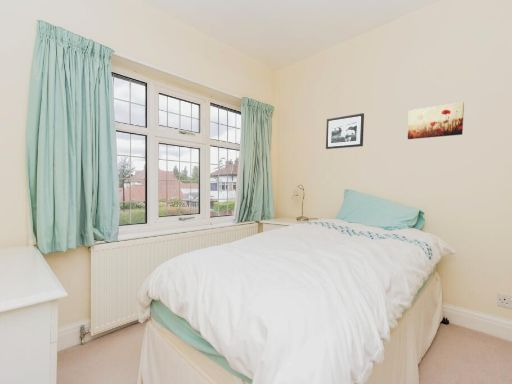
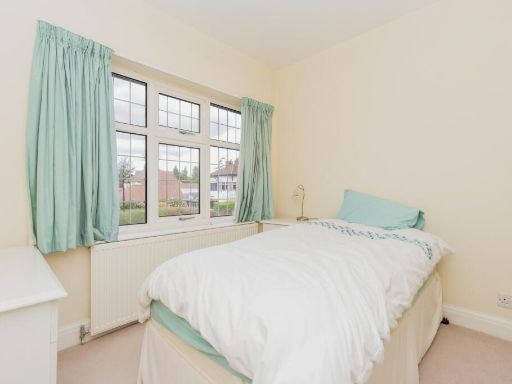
- picture frame (343, 132)
- wall art (434, 121)
